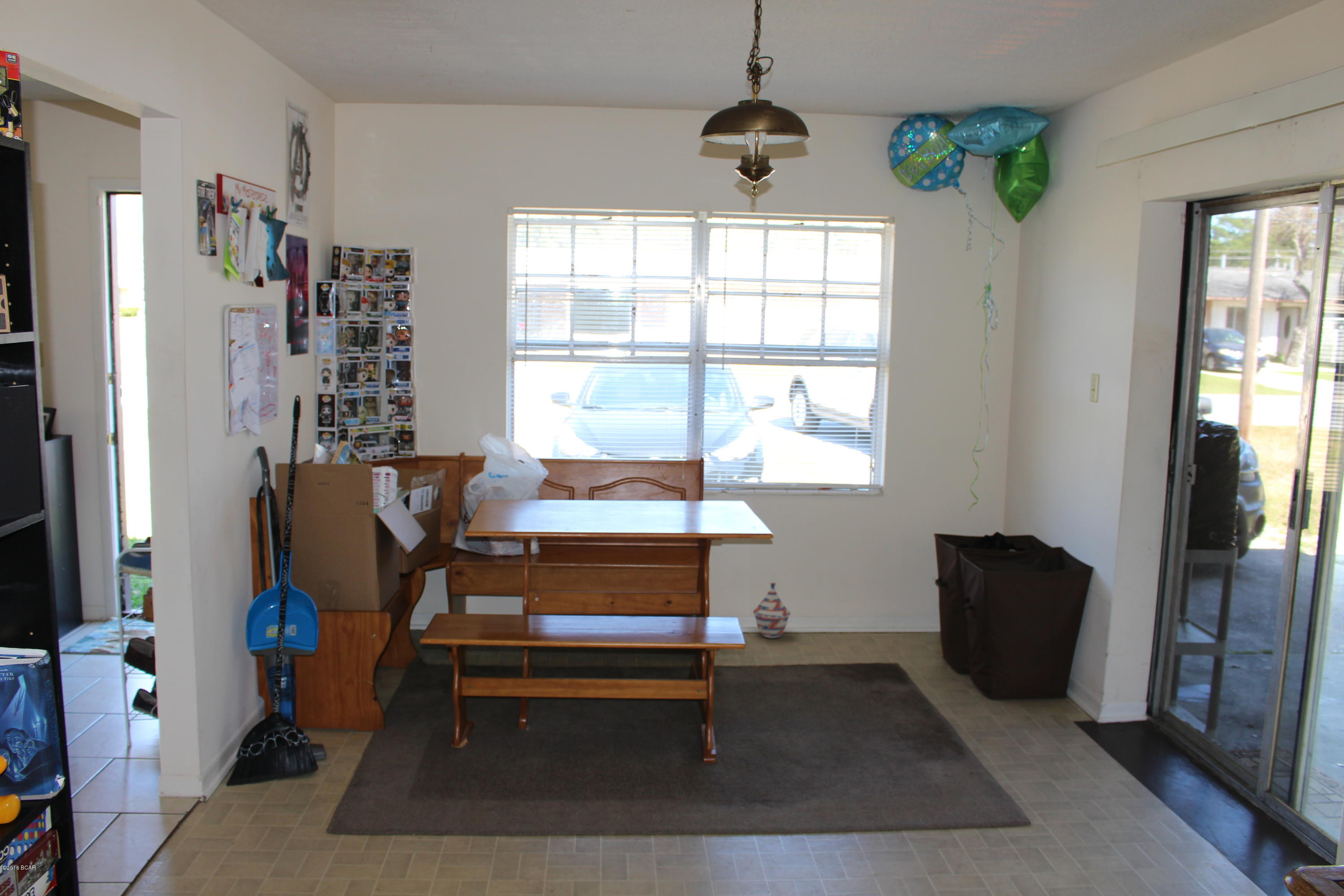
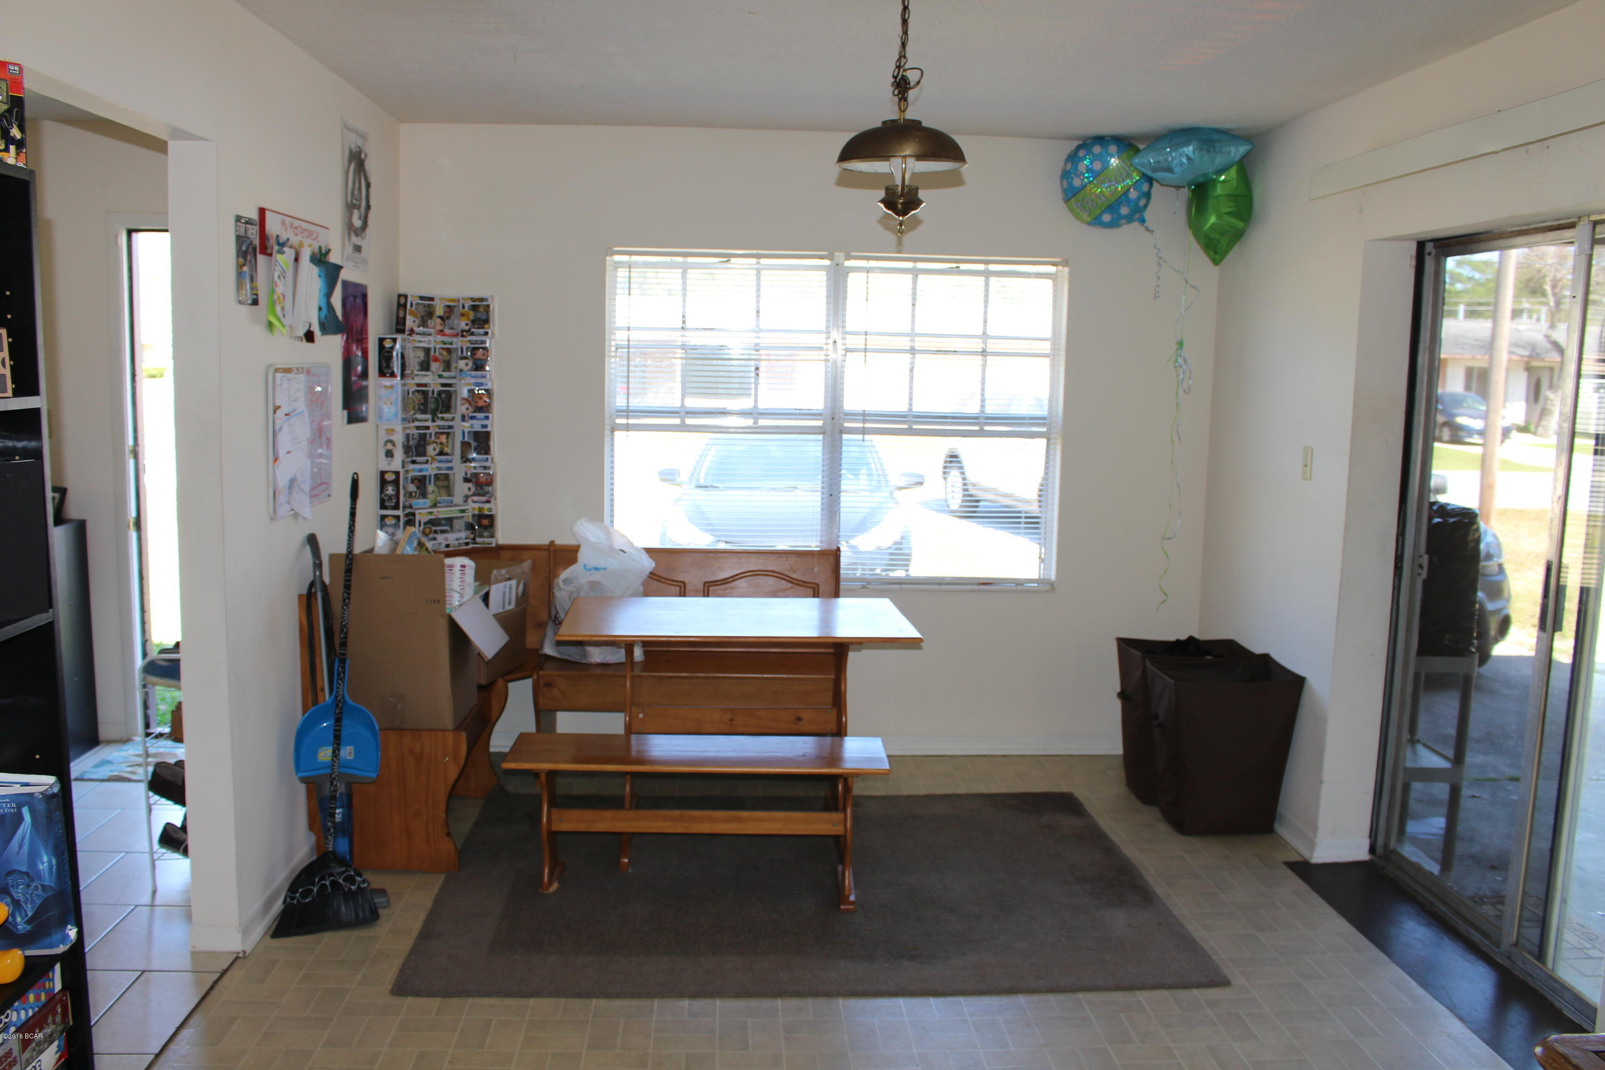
- woven basket (771, 609)
